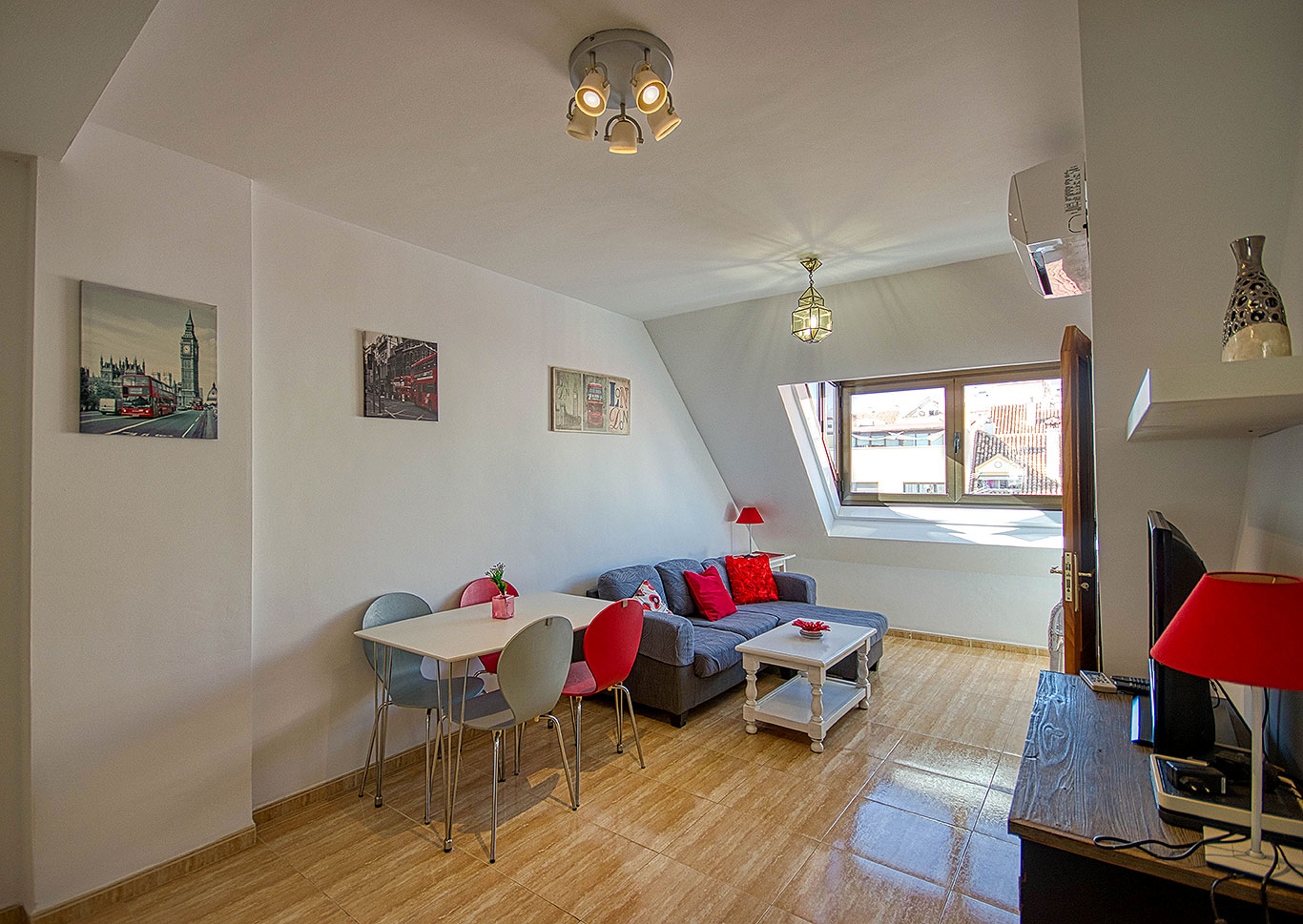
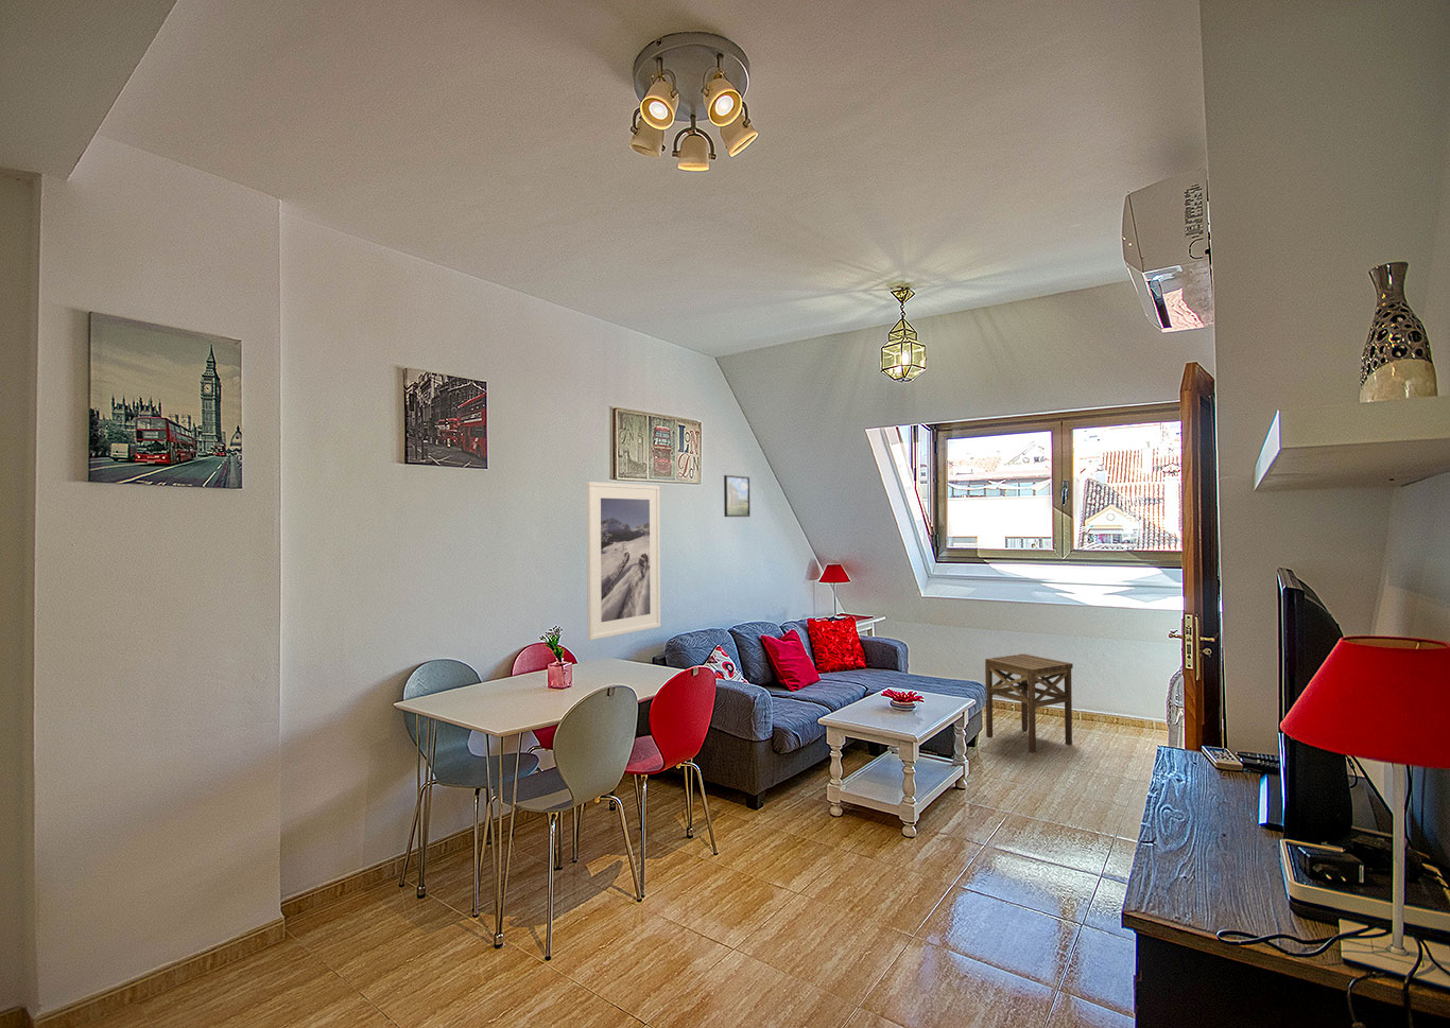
+ side table (1028, 700)
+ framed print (625, 559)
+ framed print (737, 496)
